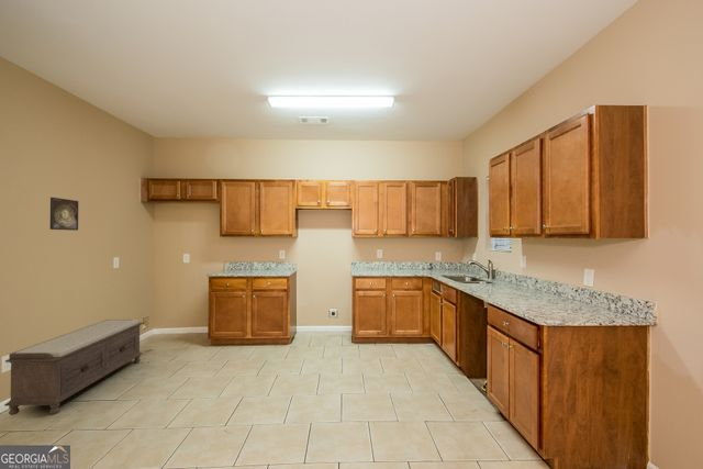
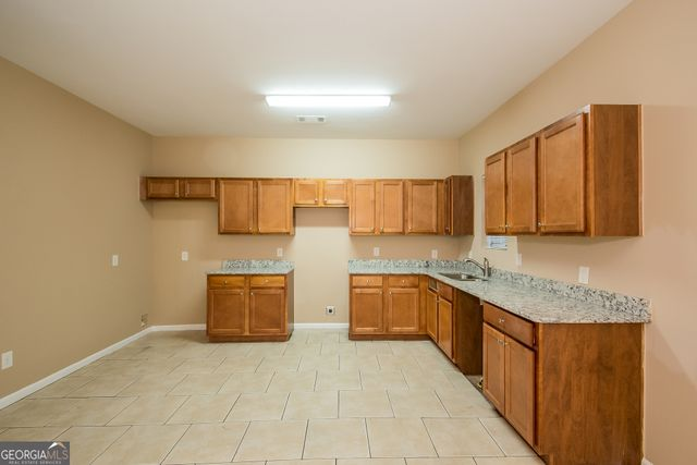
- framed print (65, 214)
- bench (86, 358)
